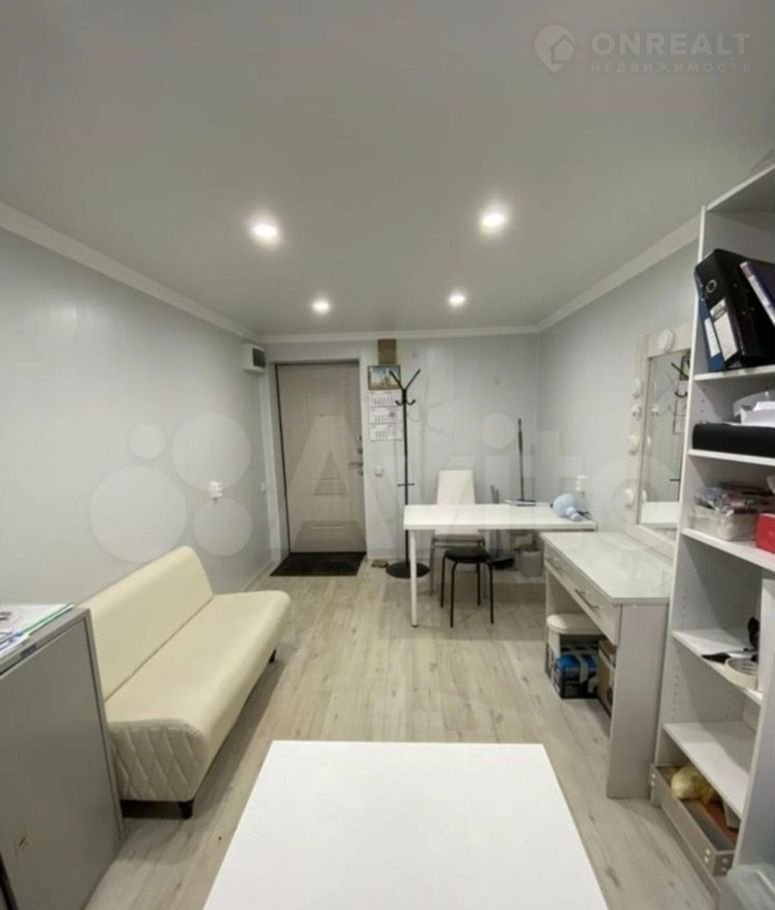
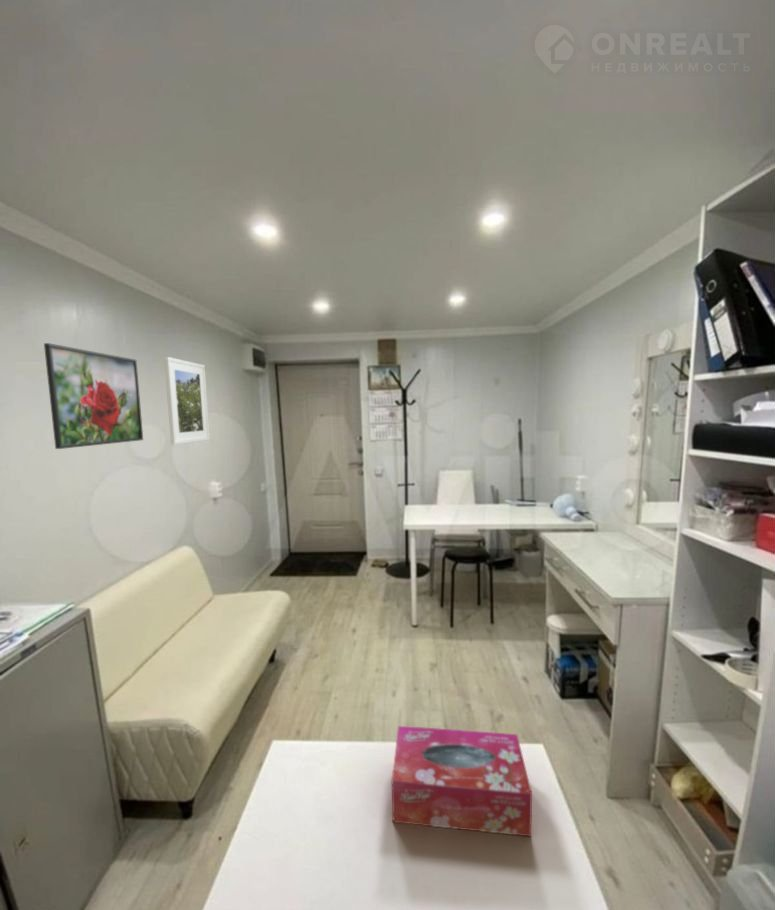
+ tissue box (458, 775)
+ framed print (100, 398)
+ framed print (189, 402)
